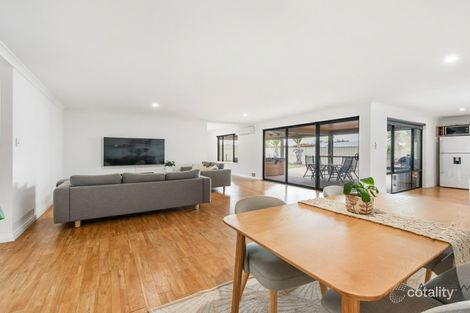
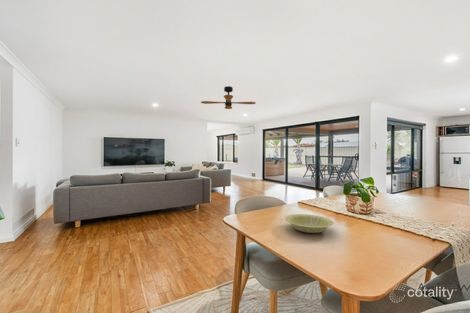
+ bowl (308, 224)
+ ceiling fan (228, 96)
